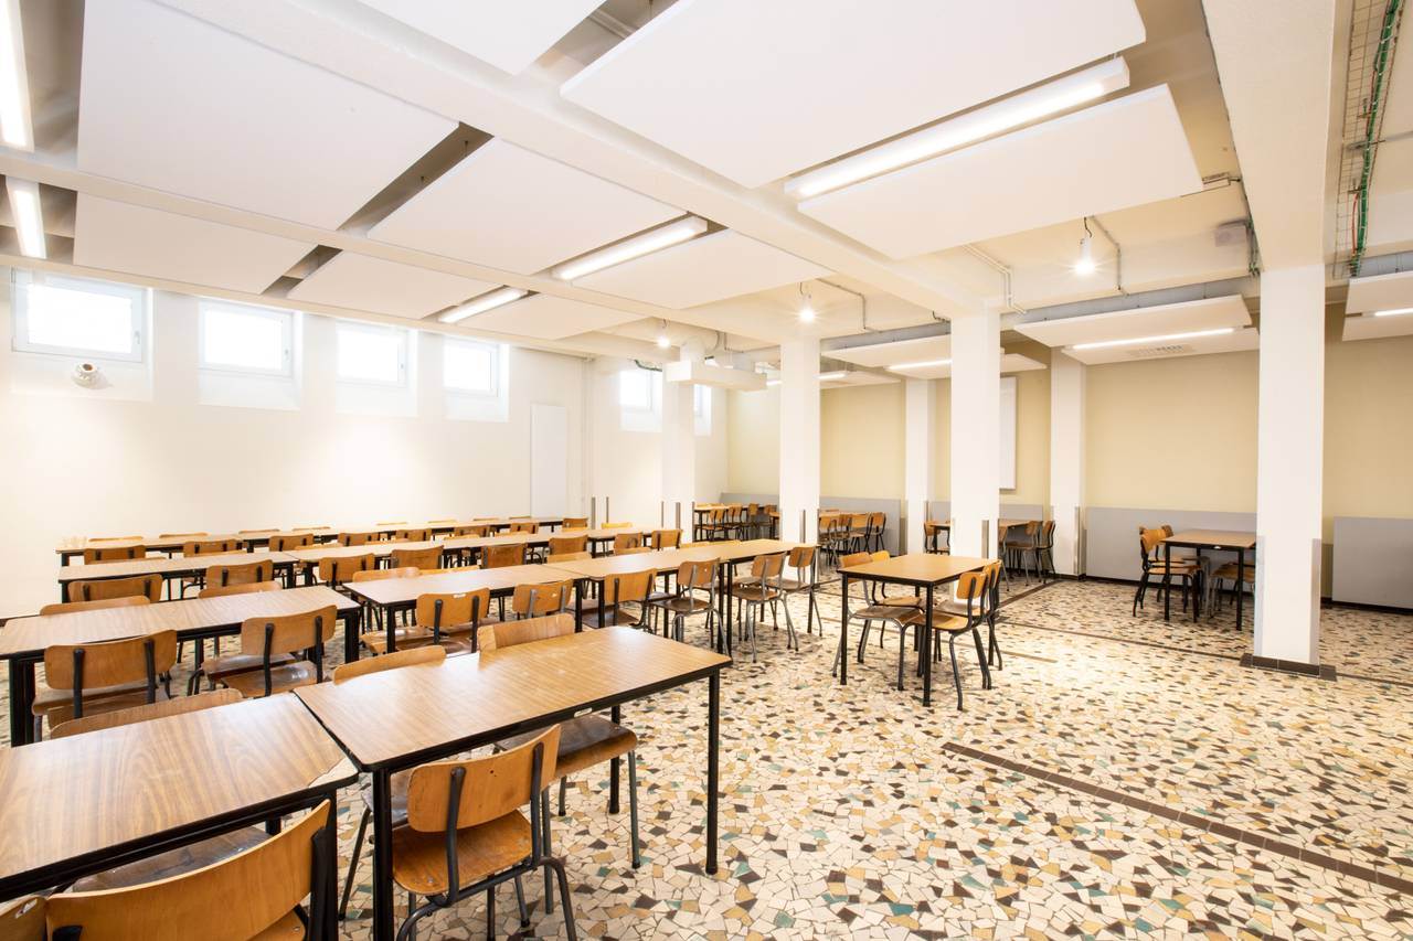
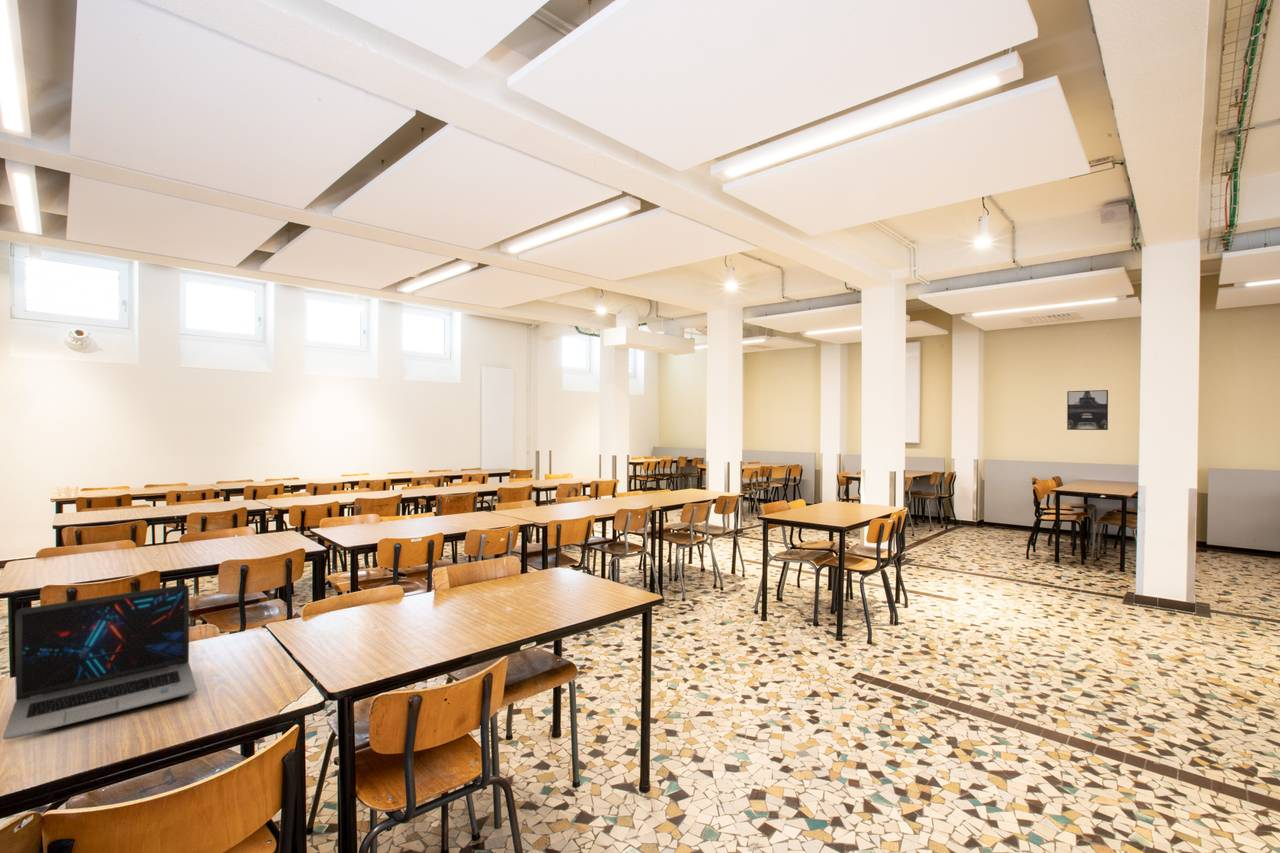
+ wall art (1087, 410)
+ laptop (108, 653)
